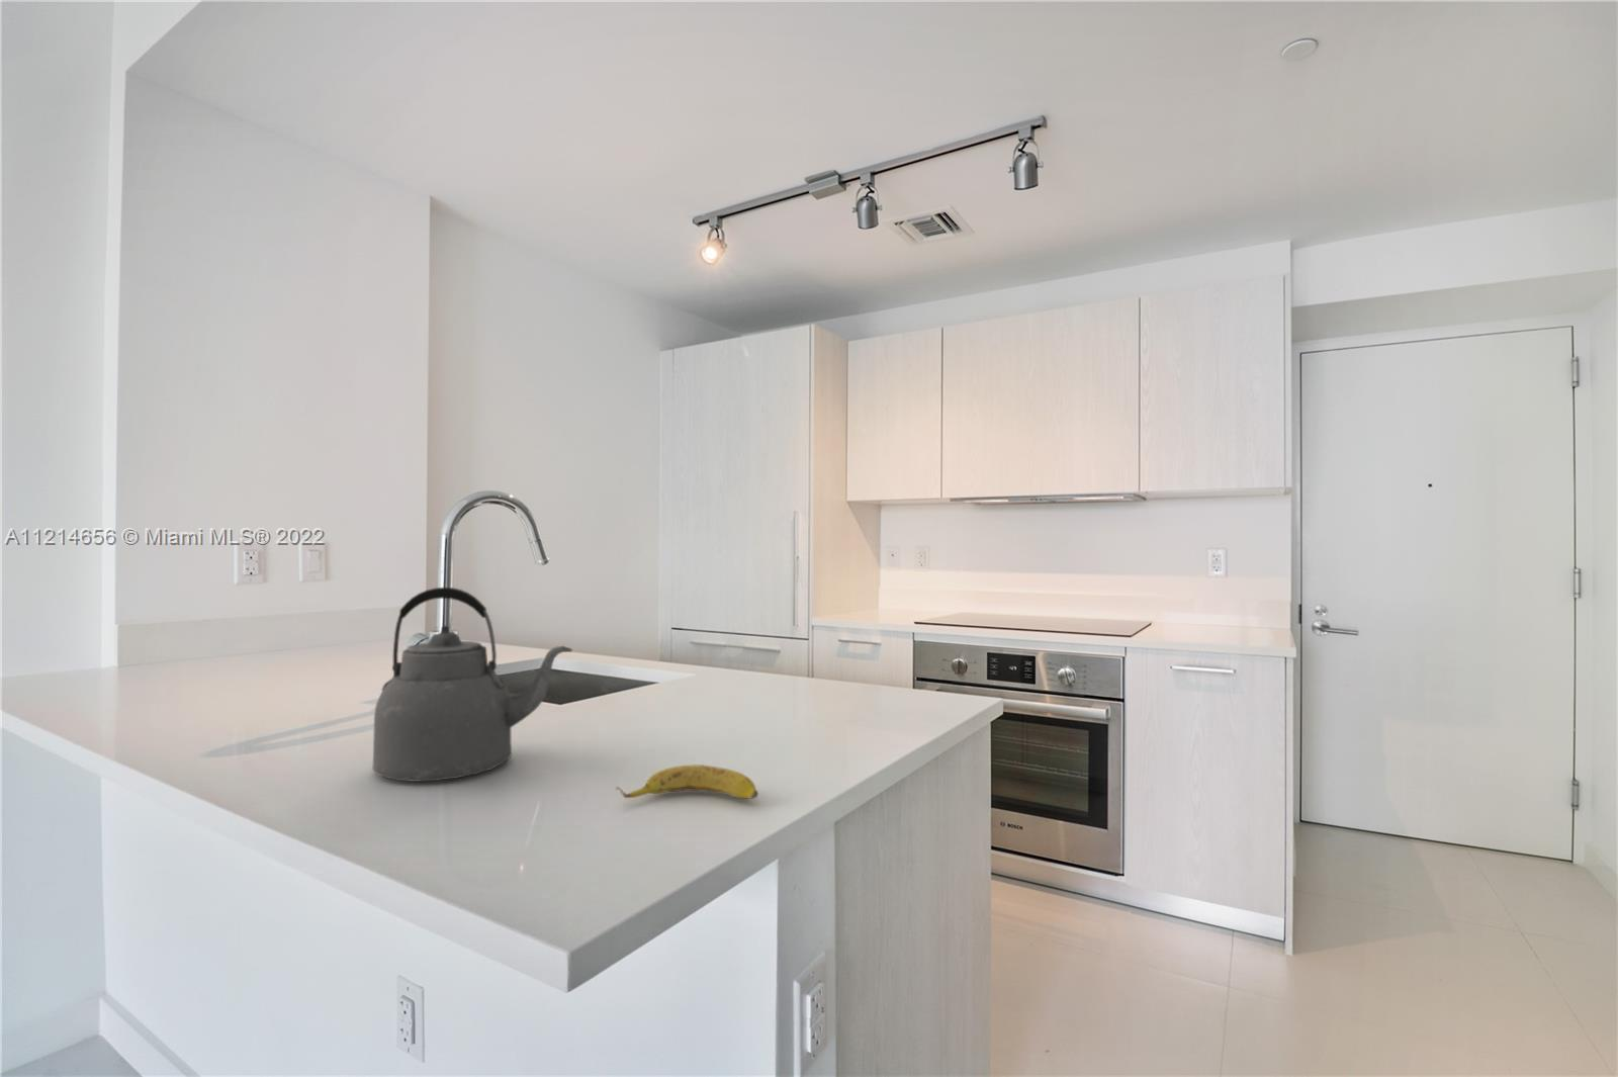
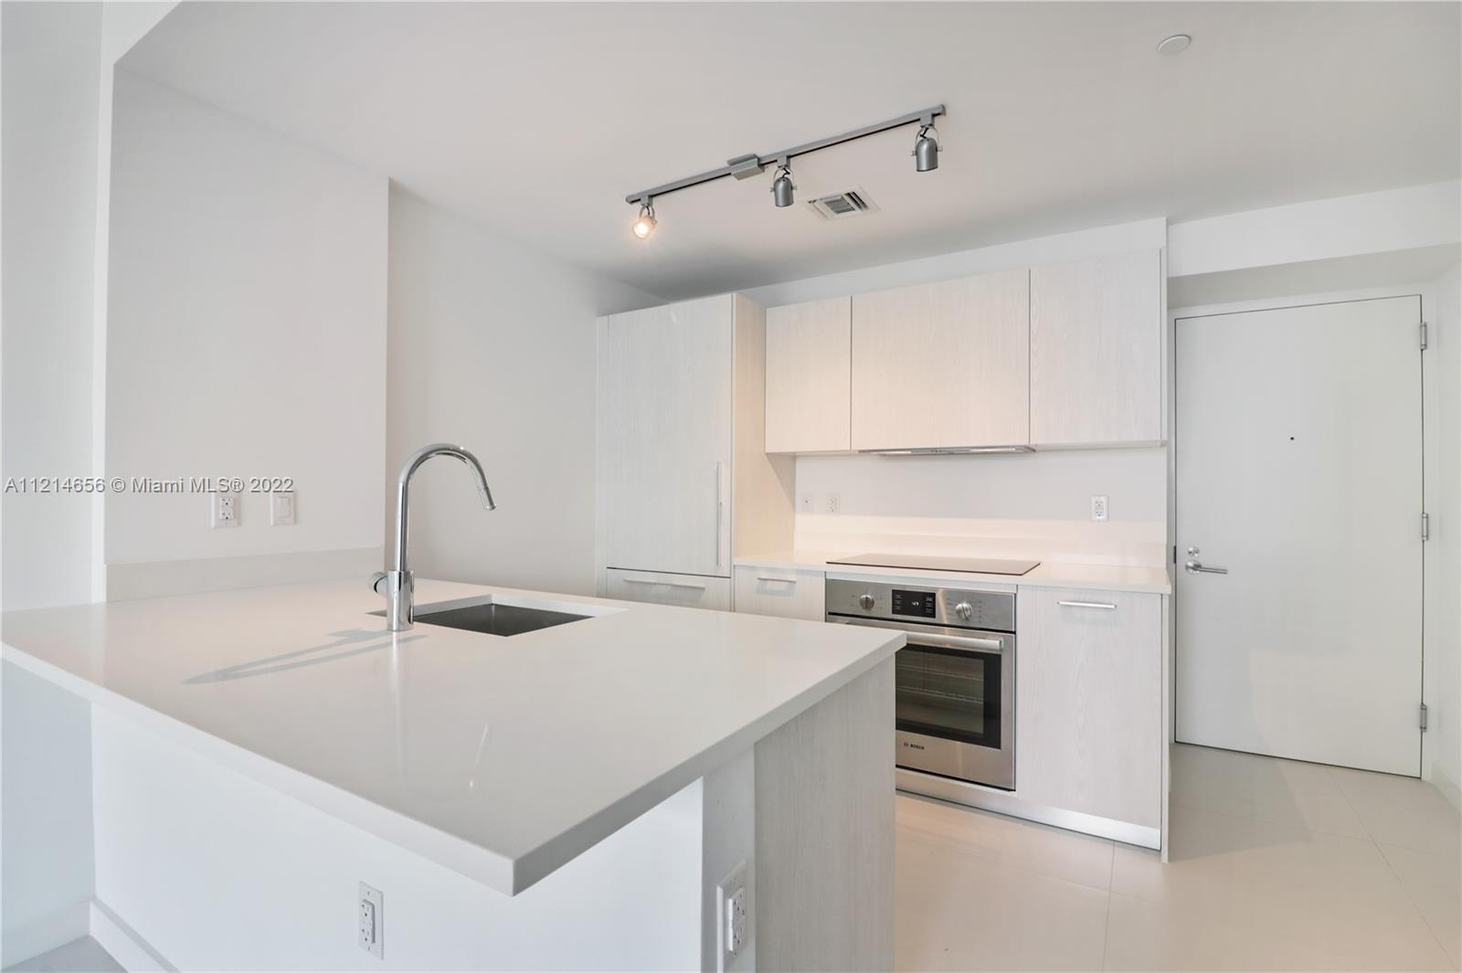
- kettle (476, 674)
- banana (692, 786)
